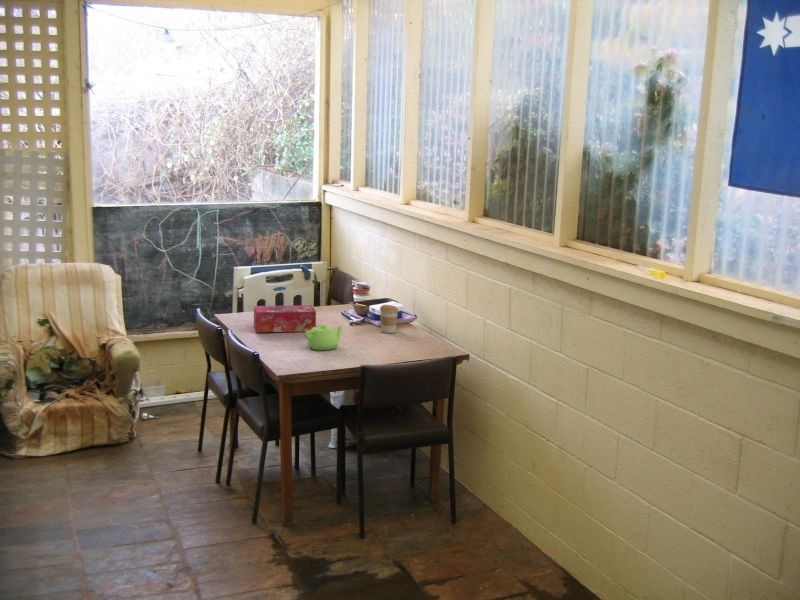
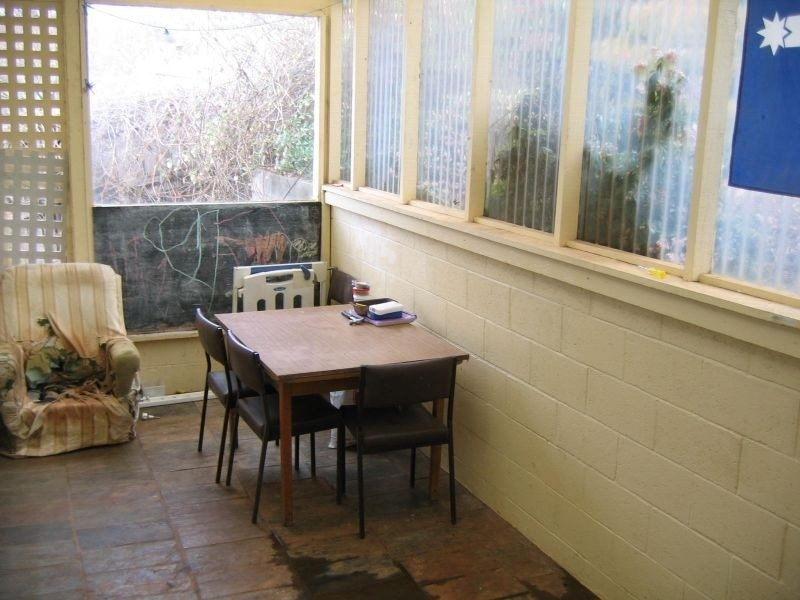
- coffee cup (388, 318)
- tissue box (284, 318)
- teapot (324, 336)
